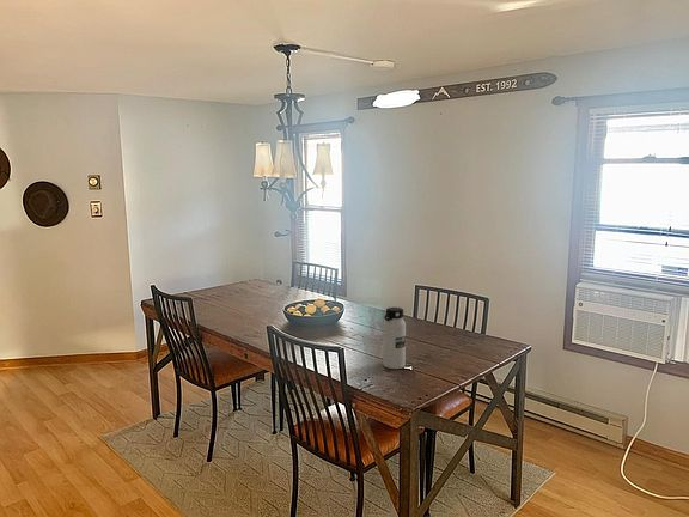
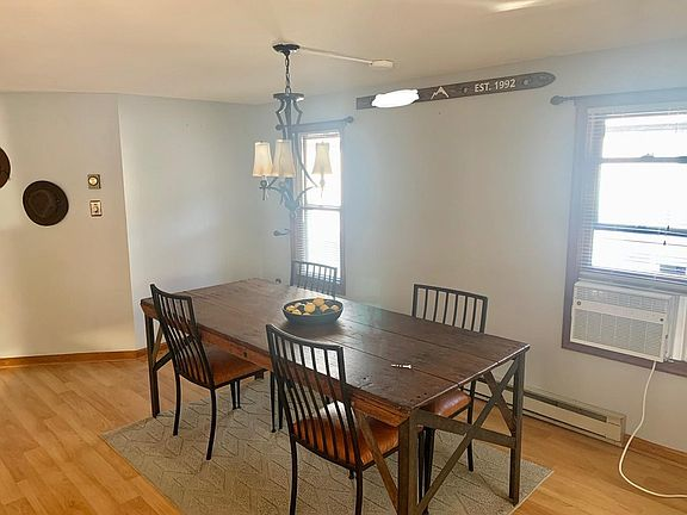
- water bottle (394, 336)
